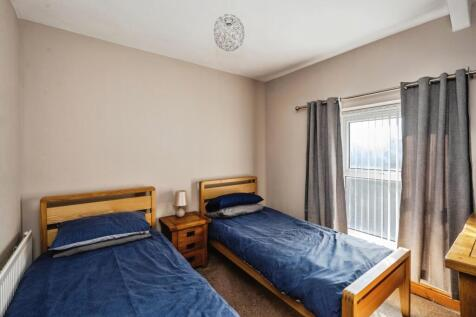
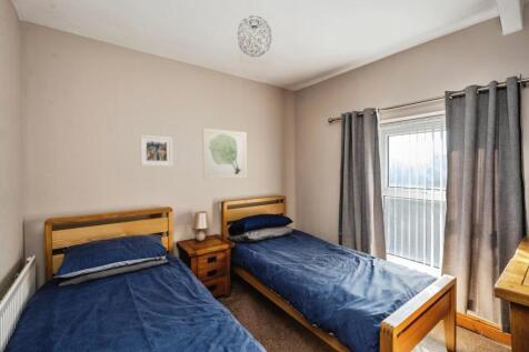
+ wall art (226, 154)
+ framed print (157, 151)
